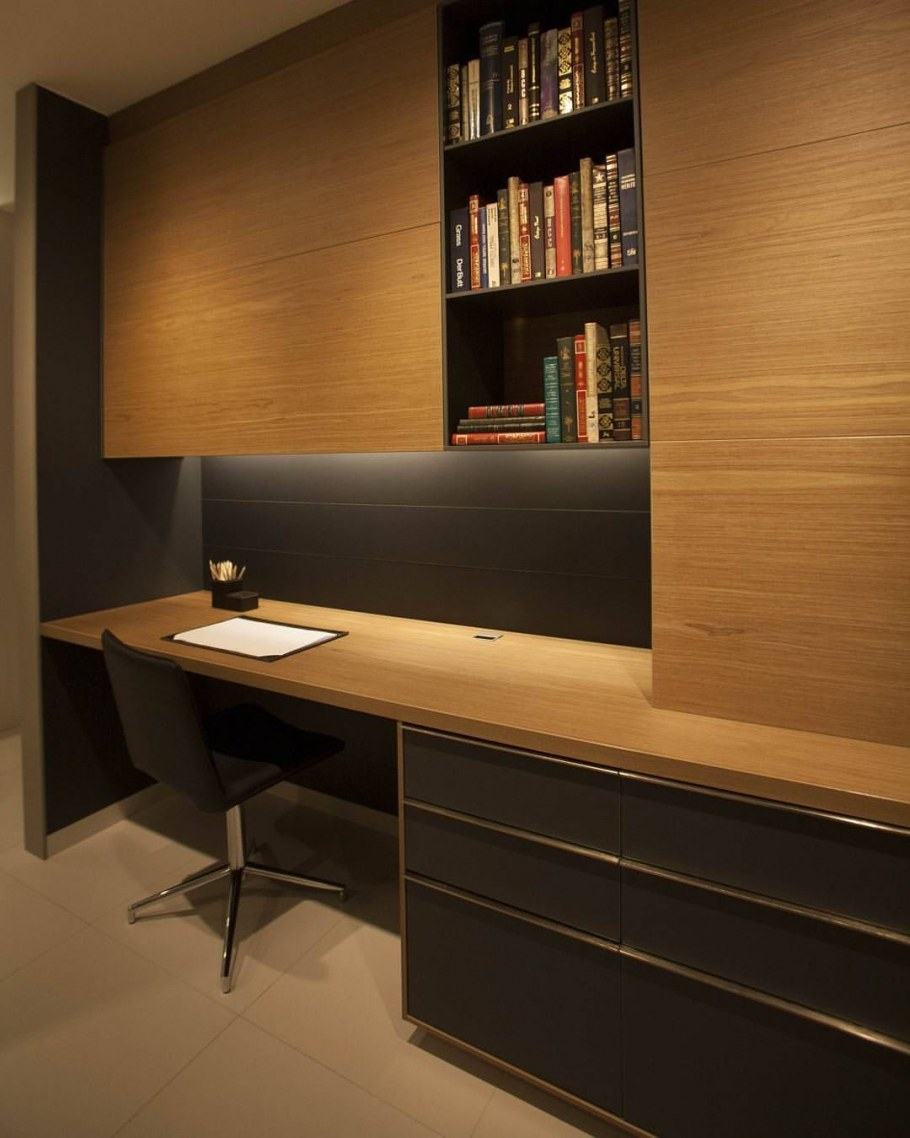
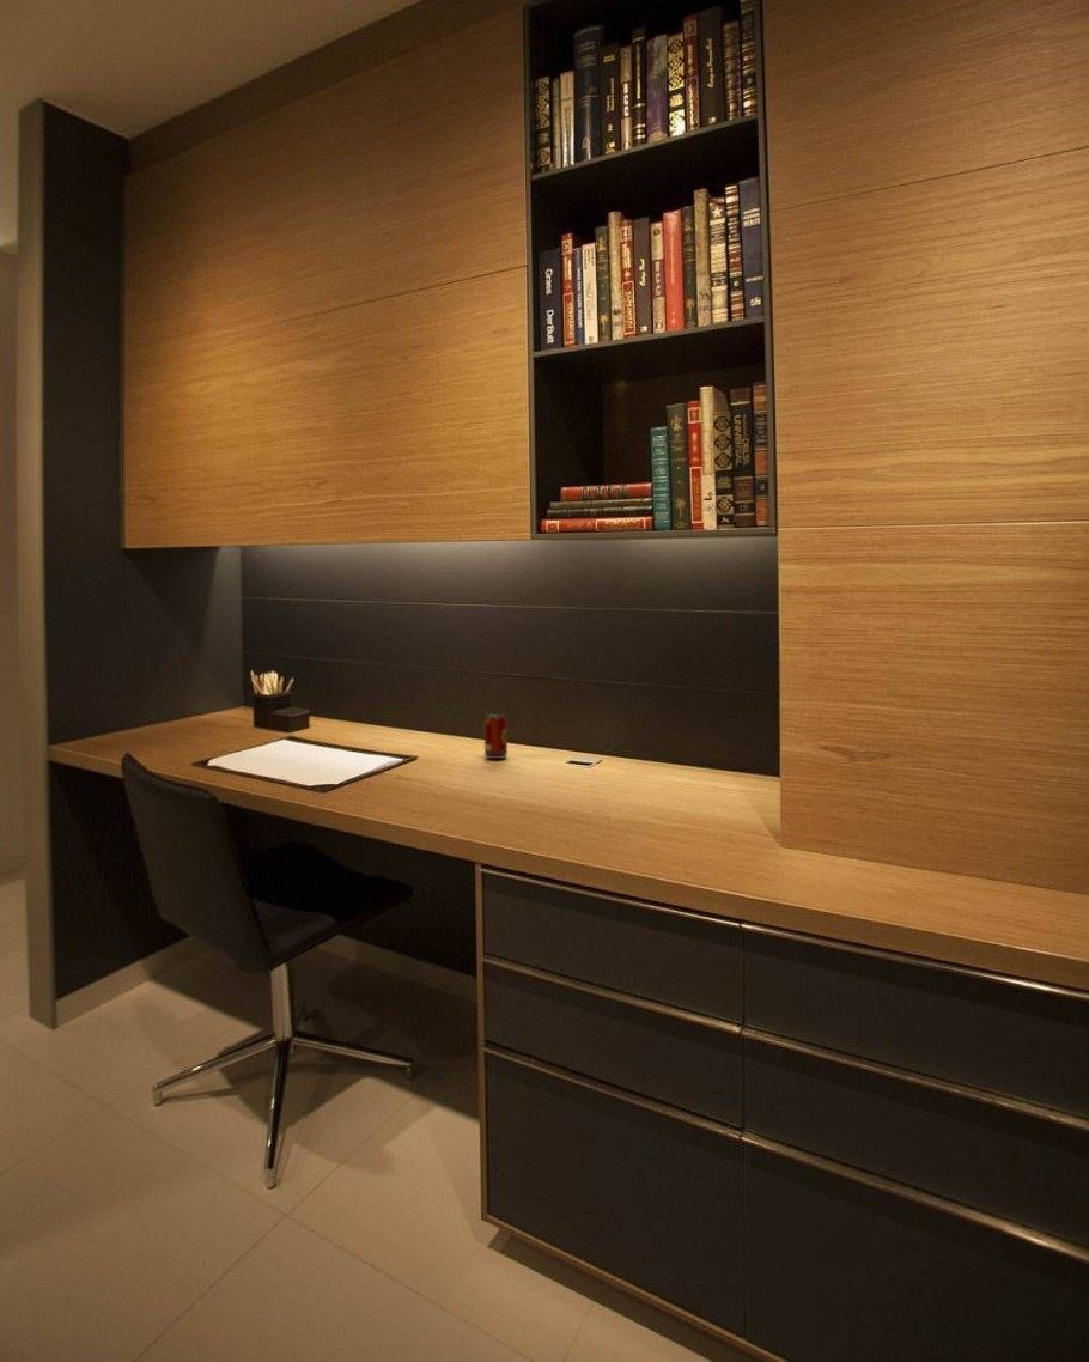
+ beverage can (495, 736)
